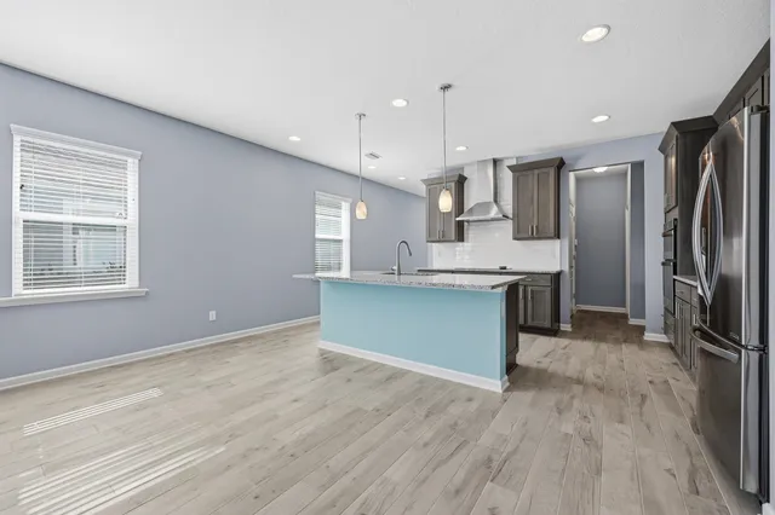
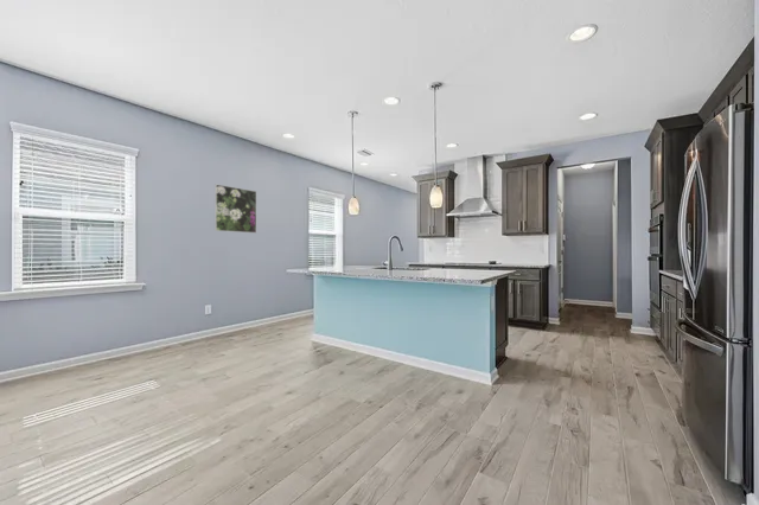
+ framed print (236, 210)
